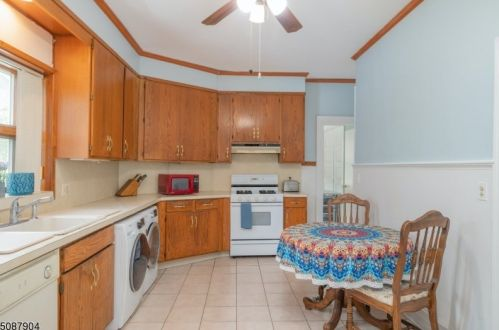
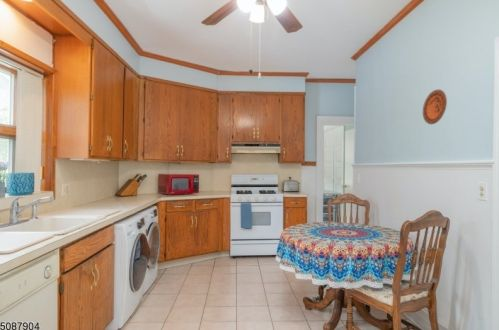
+ decorative plate (434, 107)
